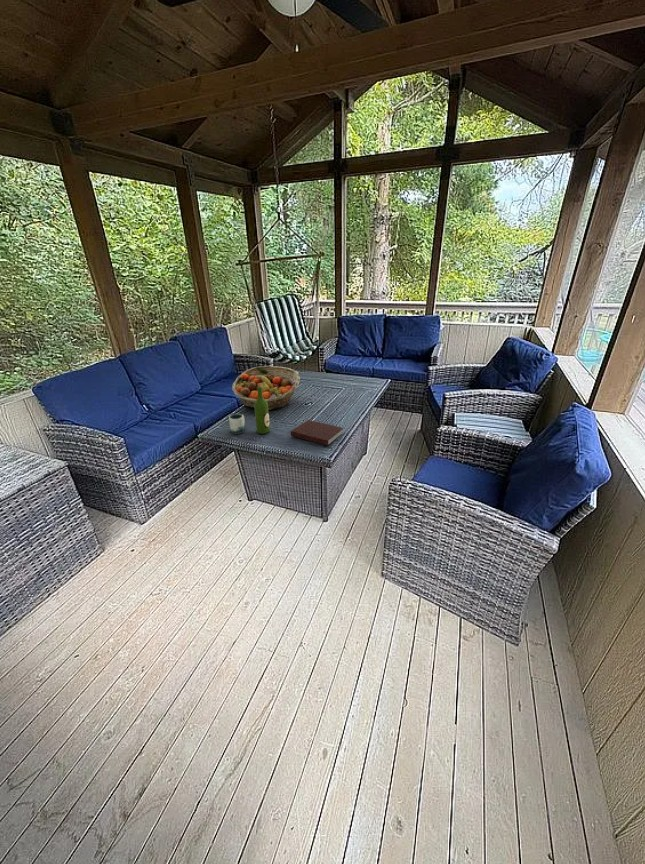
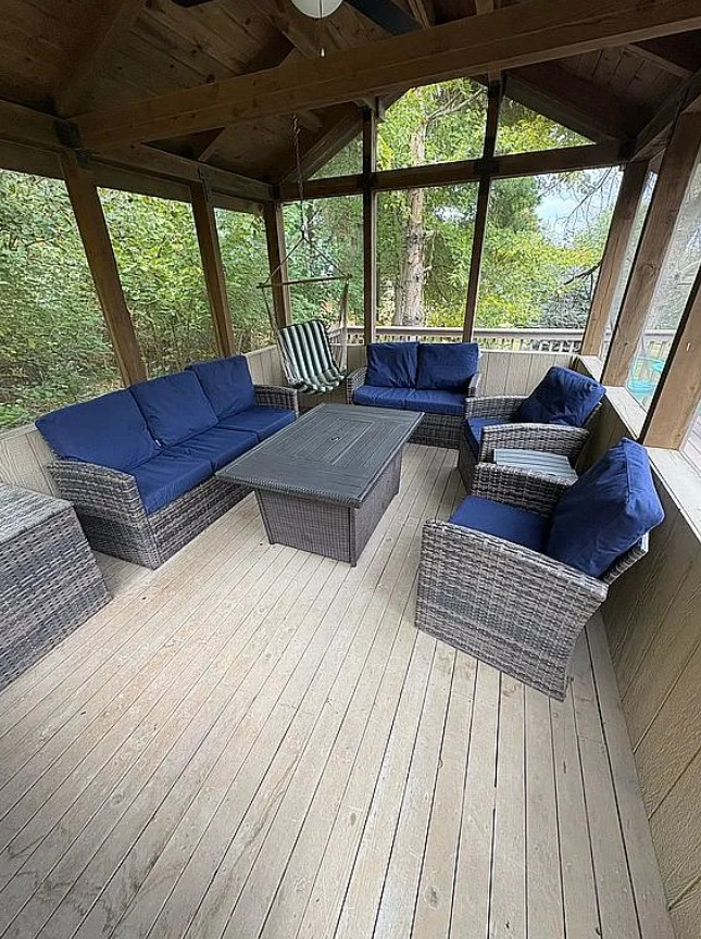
- fruit basket (266, 387)
- wine bottle (261, 408)
- notebook (317, 432)
- mug (238, 422)
